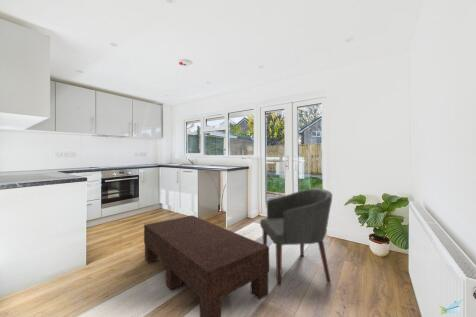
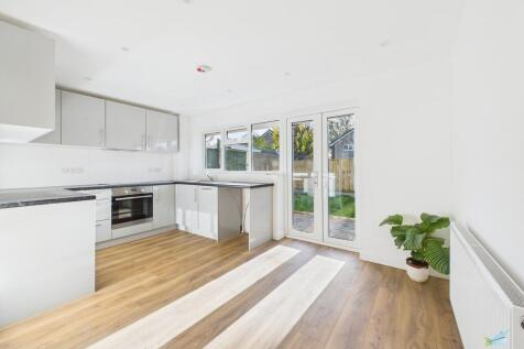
- chair (297, 229)
- coffee table (197, 254)
